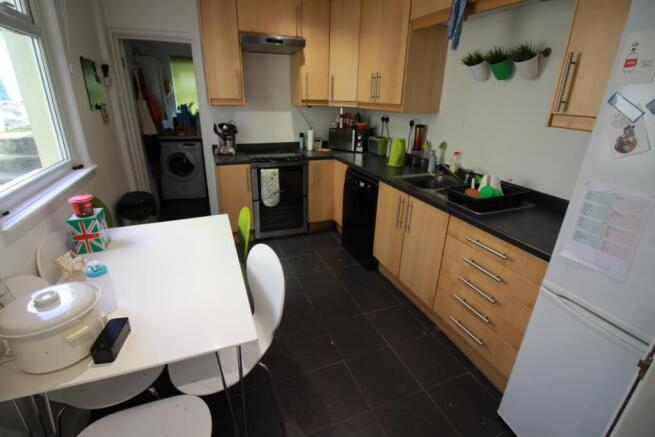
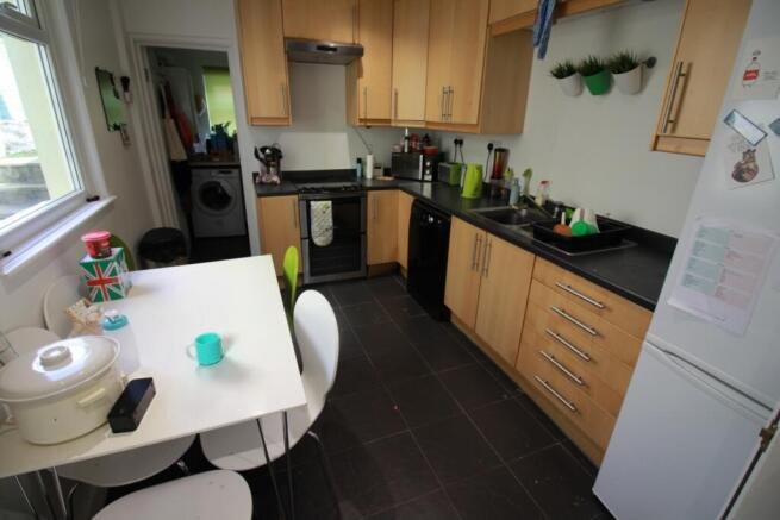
+ cup (204, 349)
